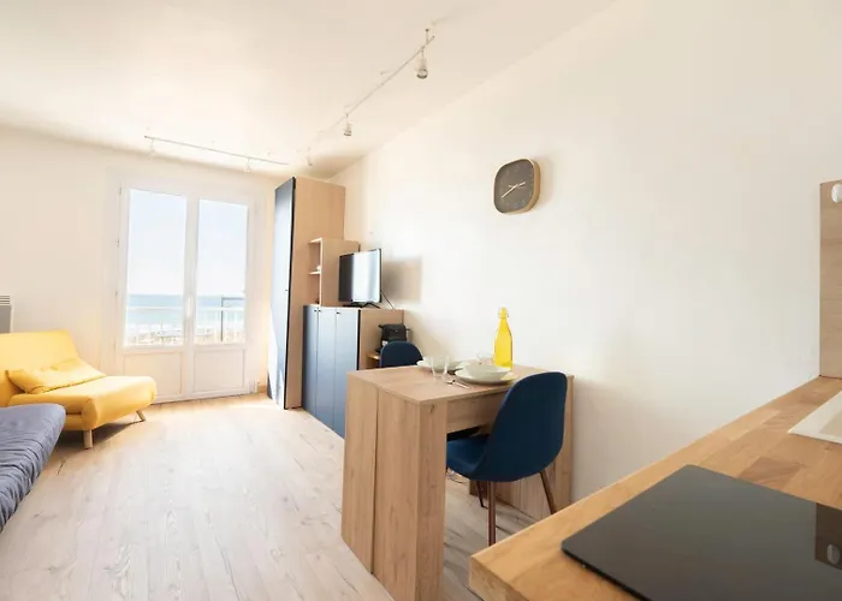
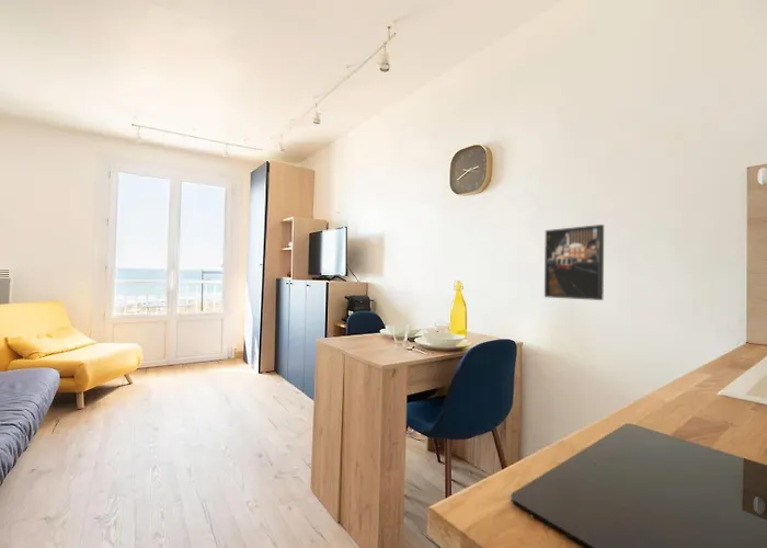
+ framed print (572, 263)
